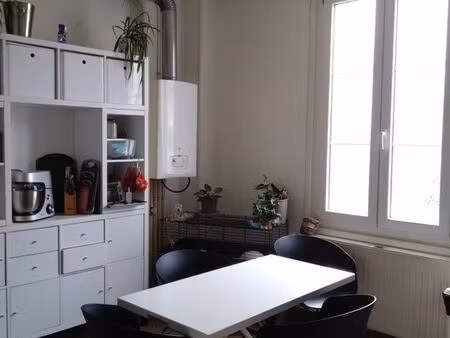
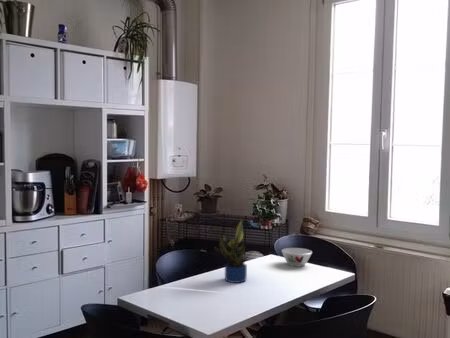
+ potted plant (234, 249)
+ bowl (296, 257)
